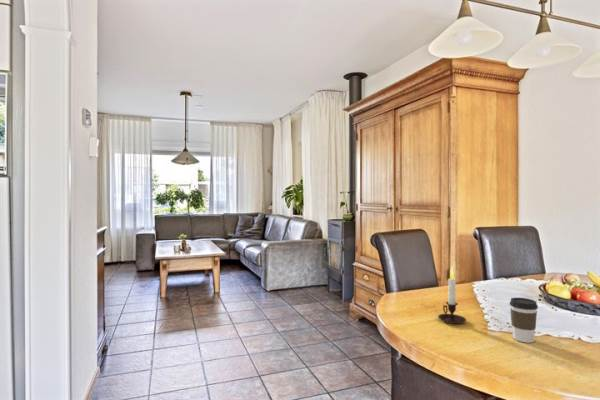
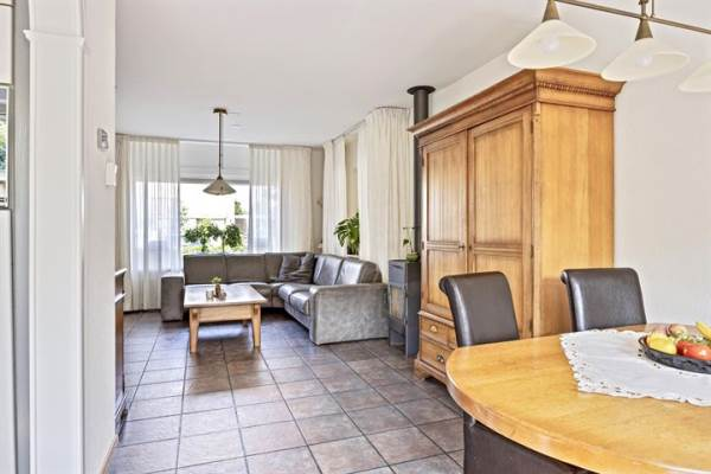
- candle (450, 291)
- coffee cup (523, 319)
